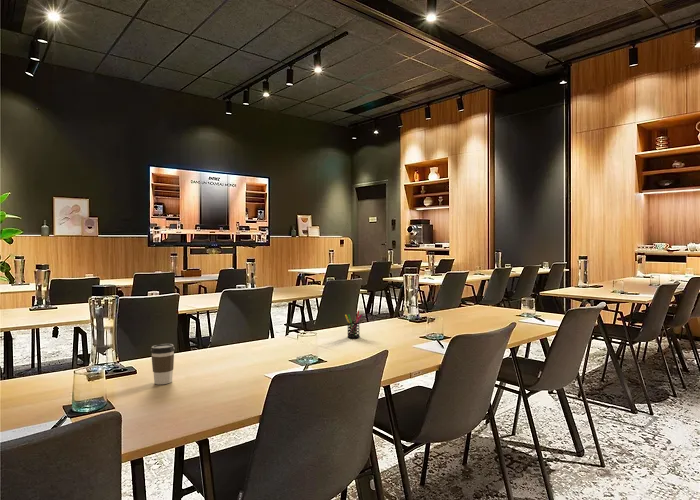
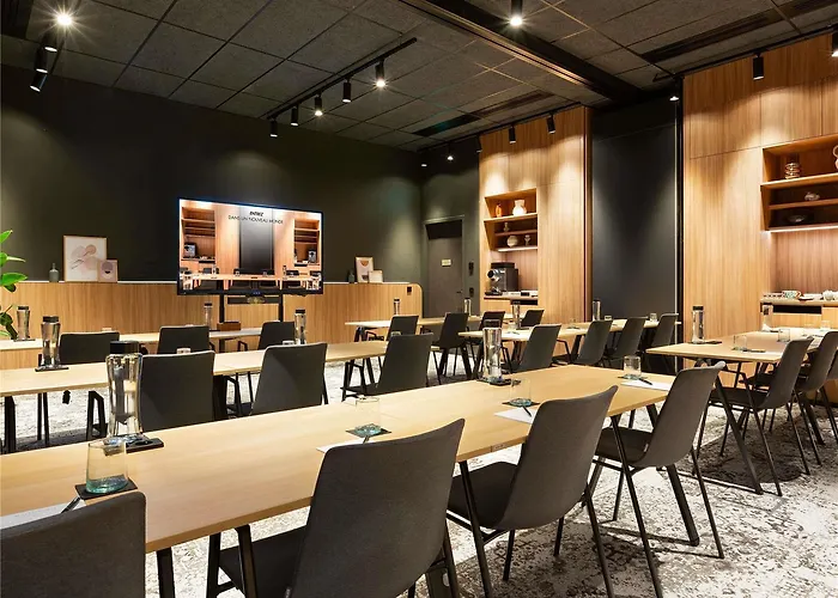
- coffee cup (163, 364)
- pen holder (353, 323)
